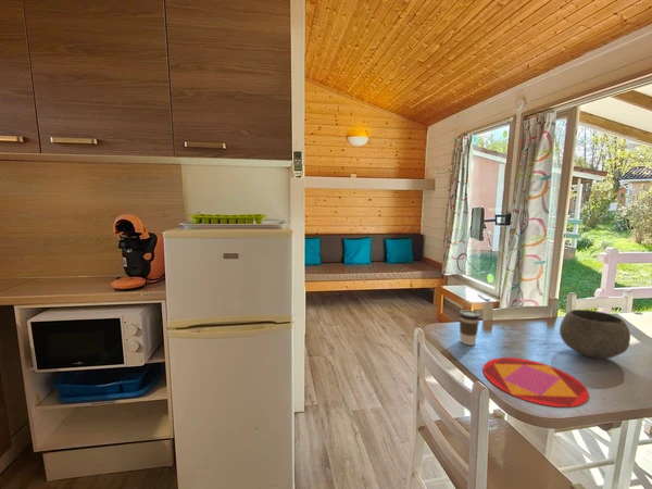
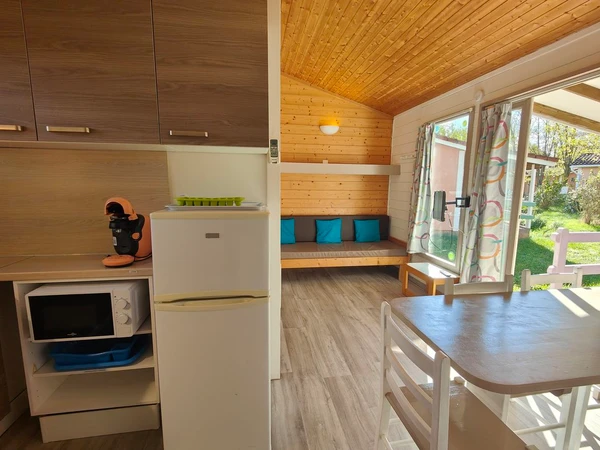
- coffee cup (468, 327)
- plate (531, 378)
- bowl (592, 335)
